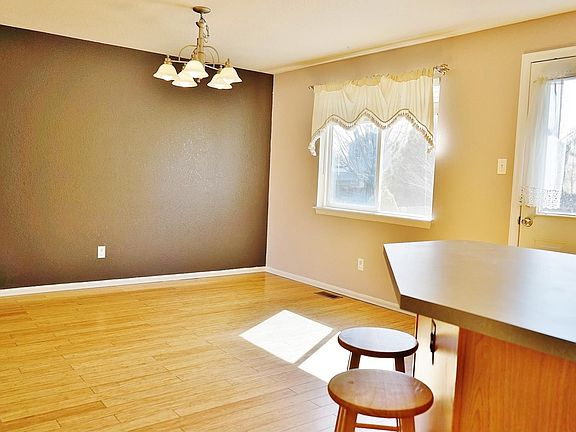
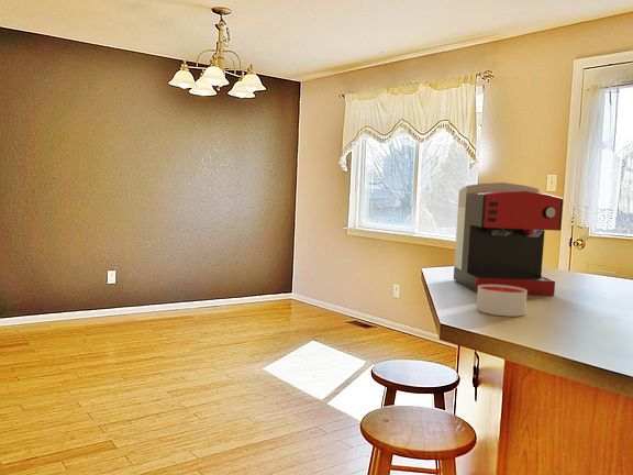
+ candle (501, 298)
+ coffee maker (509, 235)
